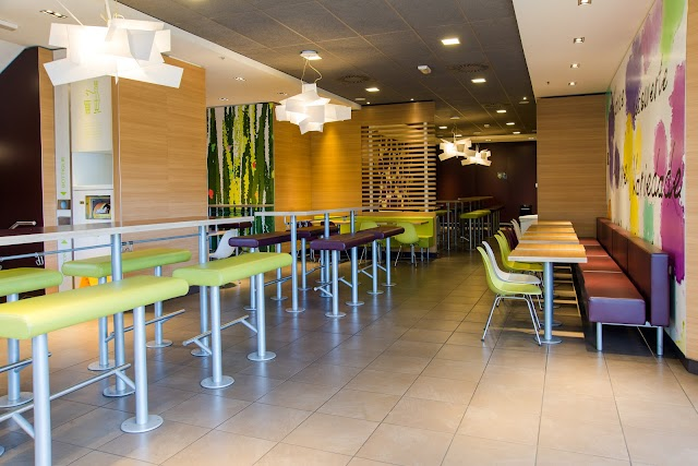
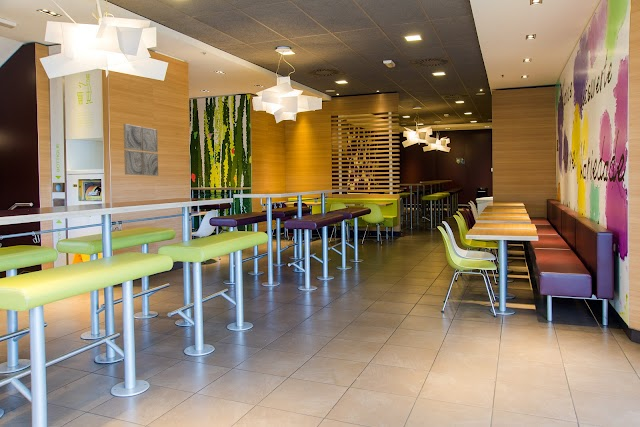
+ wall art (141, 150)
